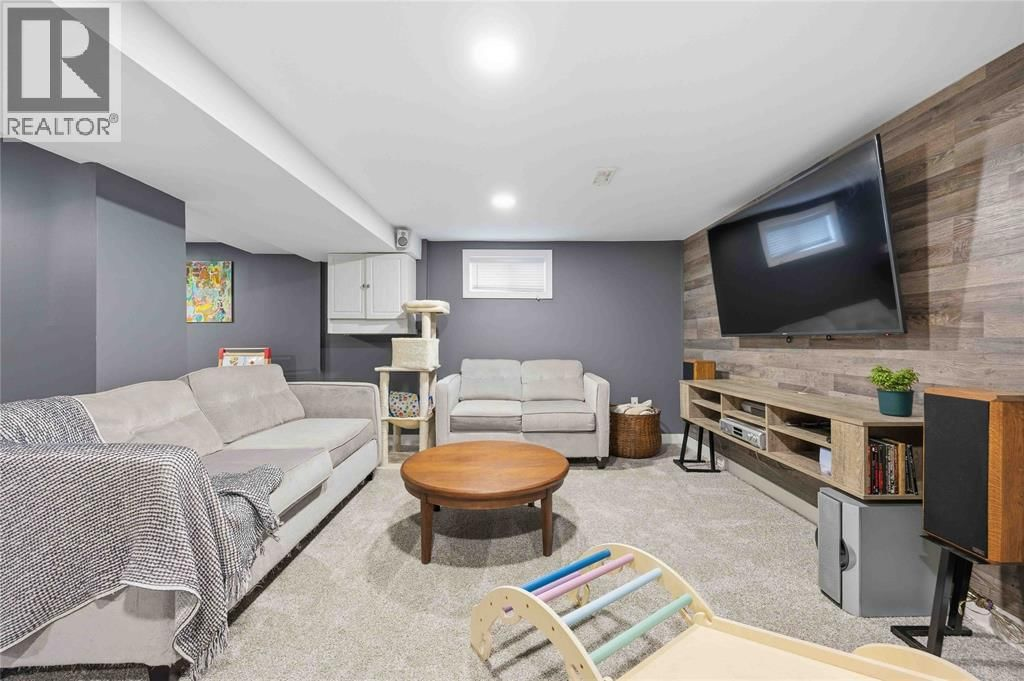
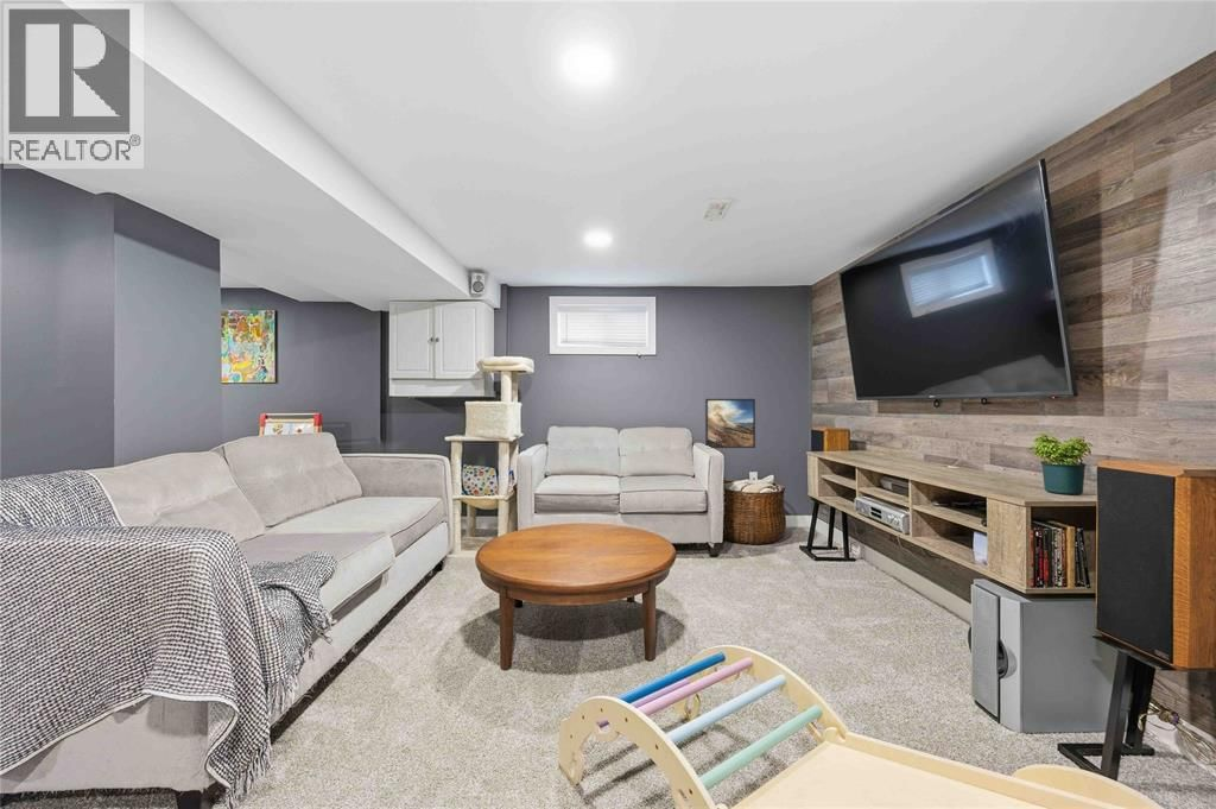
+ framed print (730, 423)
